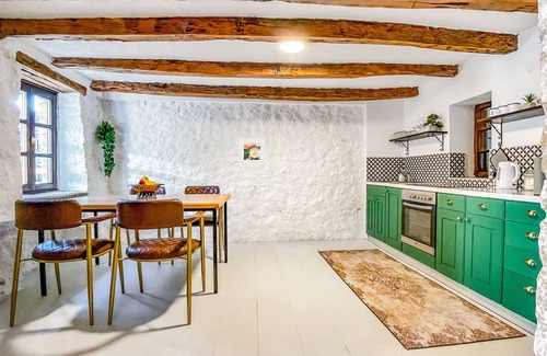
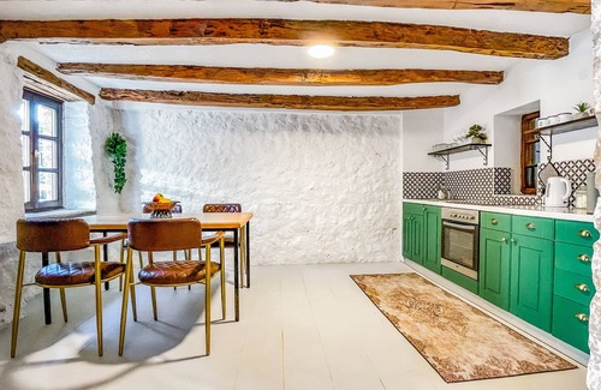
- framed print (252, 151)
